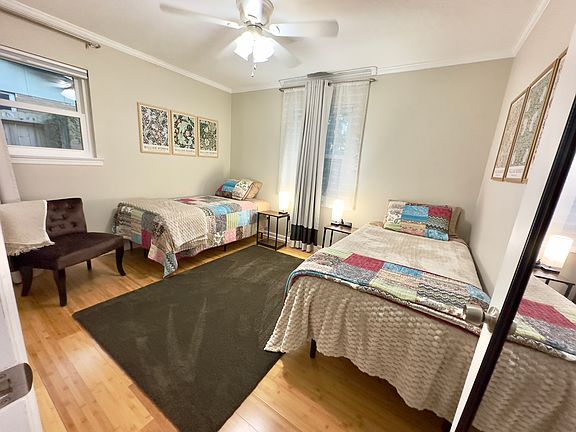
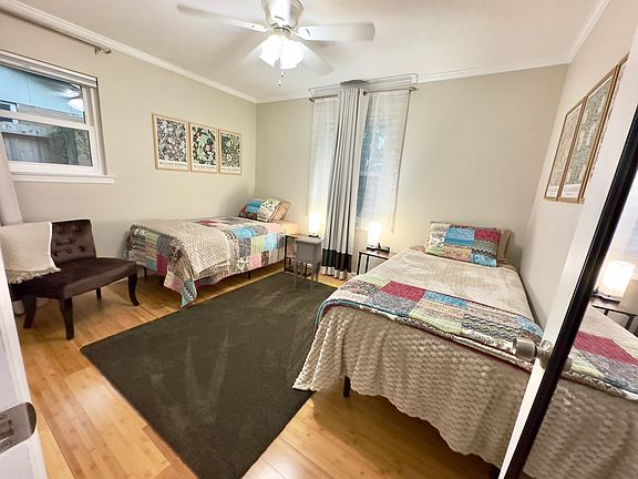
+ side table (308, 263)
